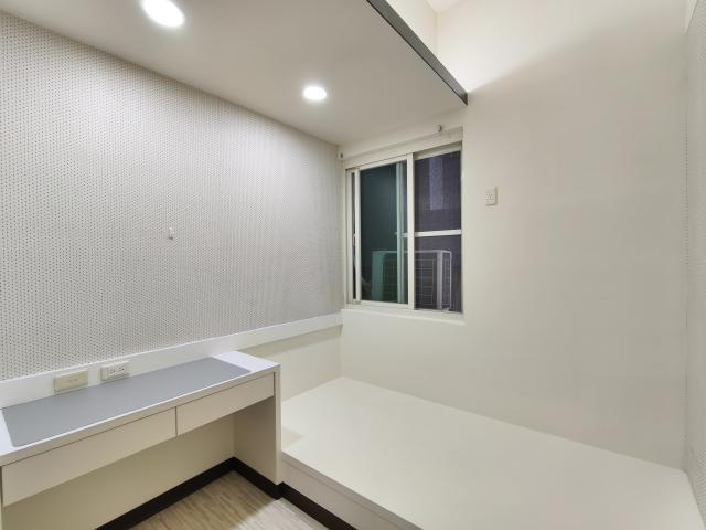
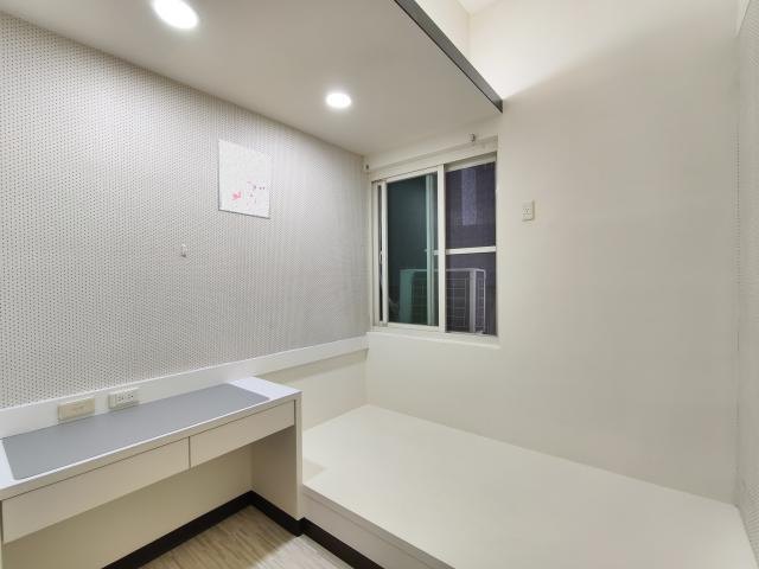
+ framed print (245, 181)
